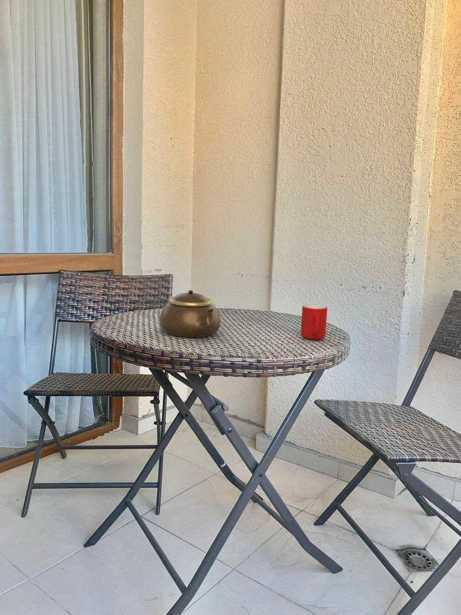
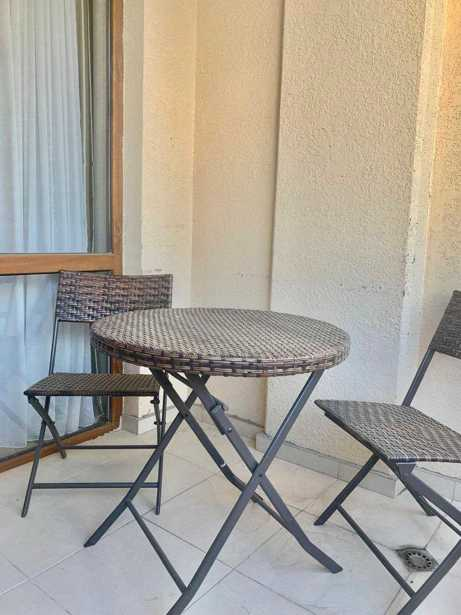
- teapot (192, 311)
- cup (314, 323)
